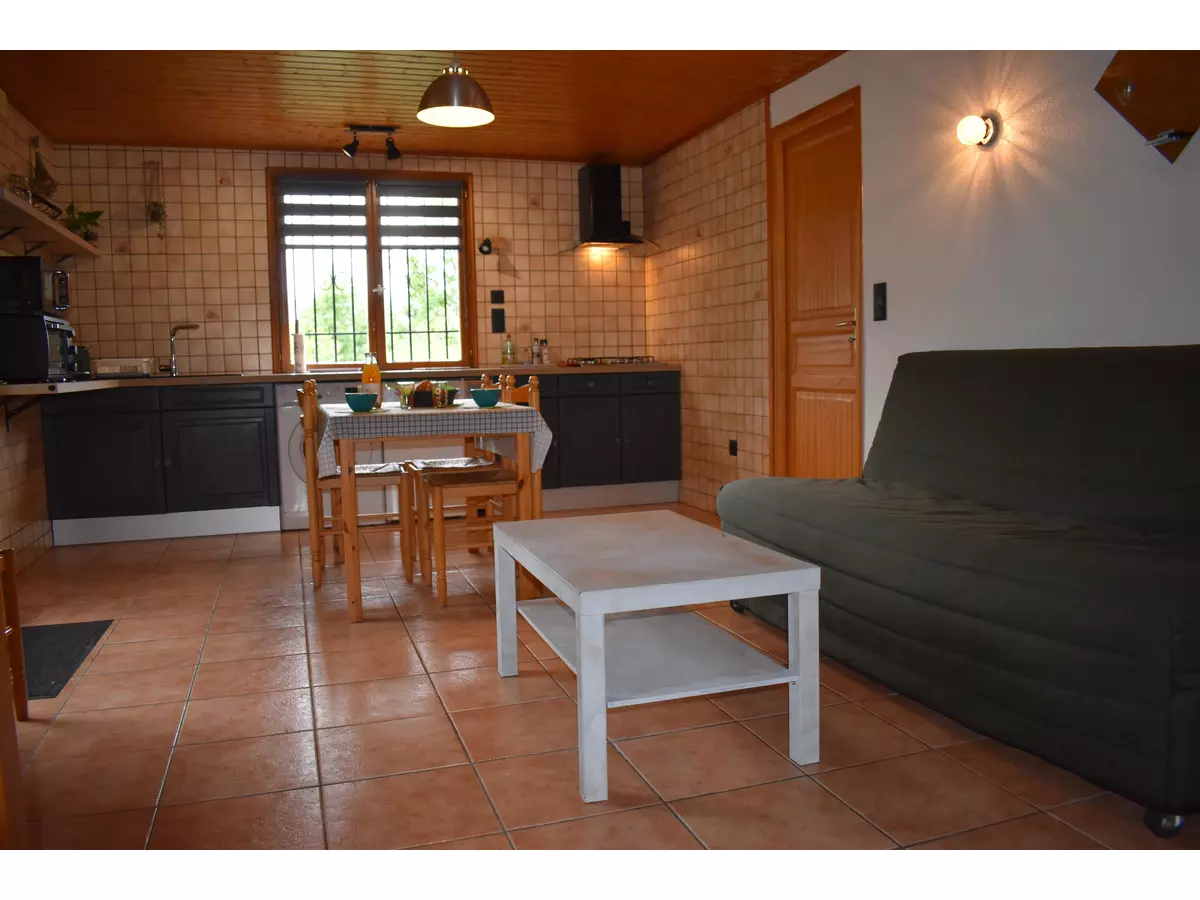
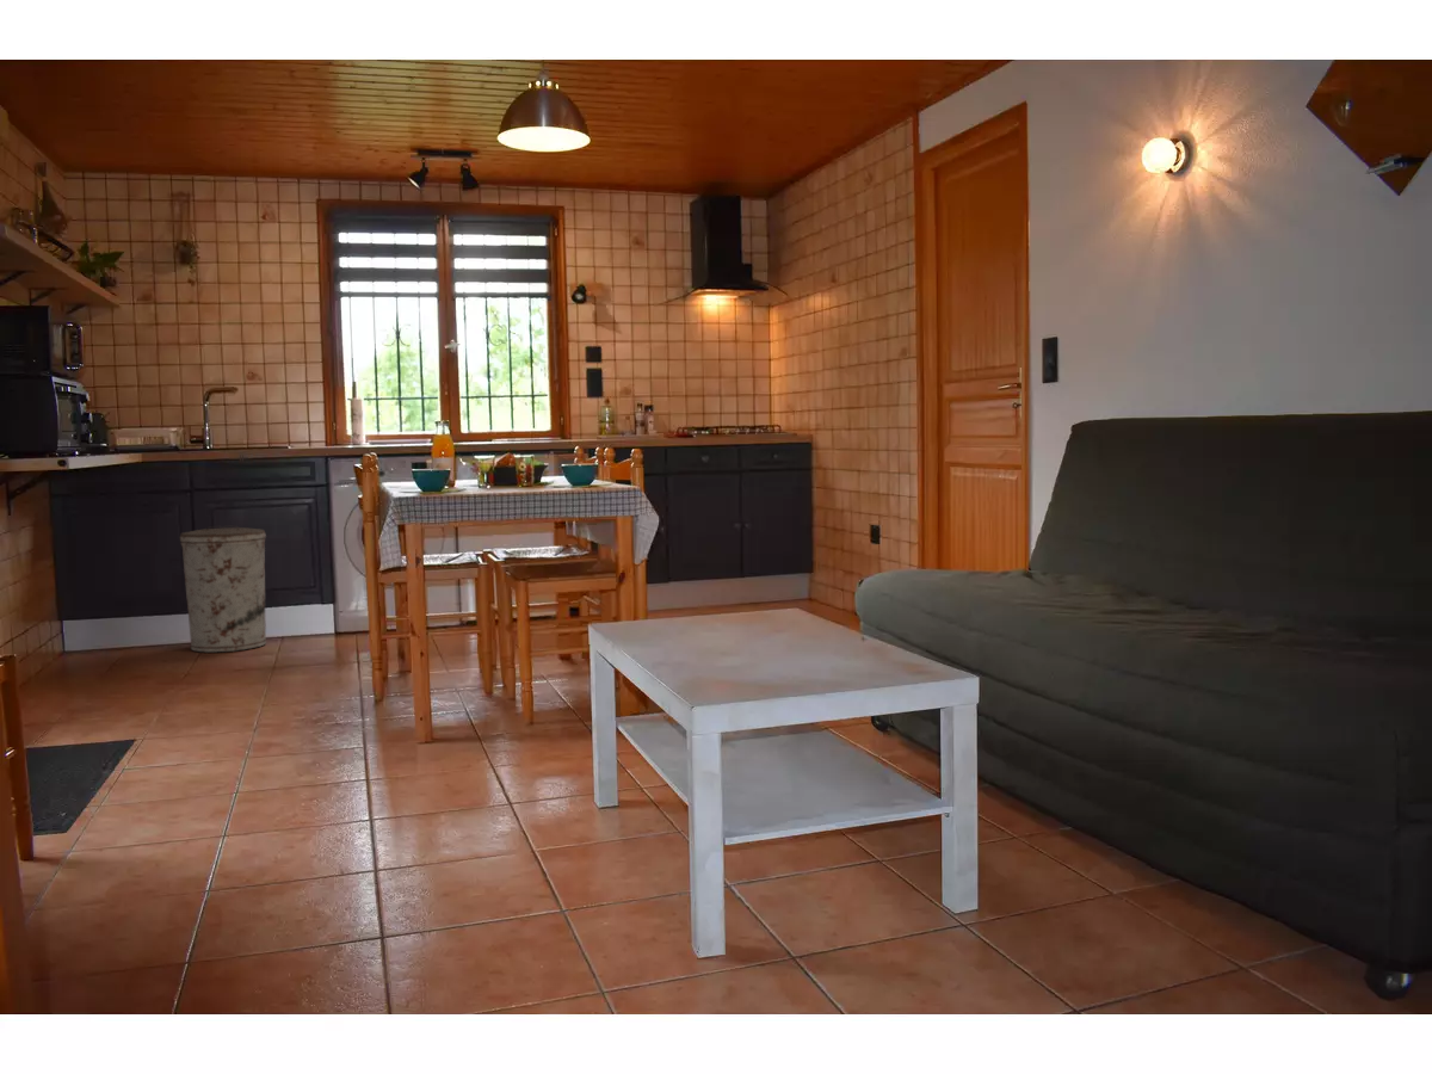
+ trash can (226, 586)
